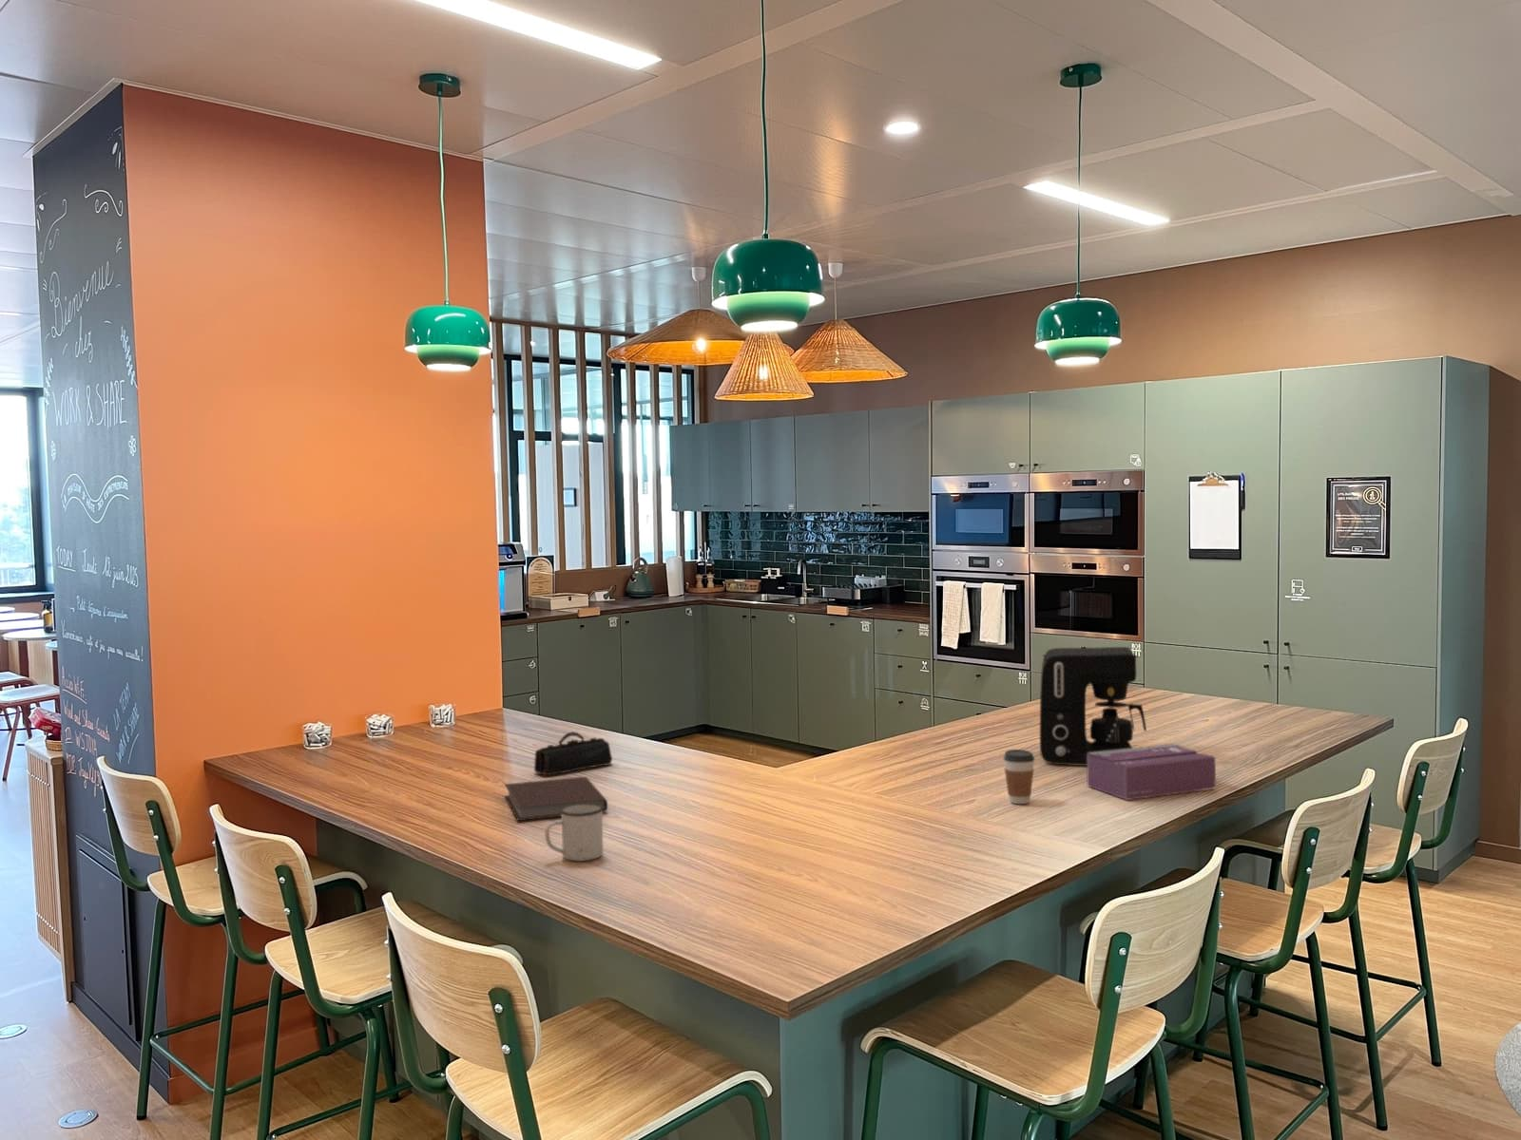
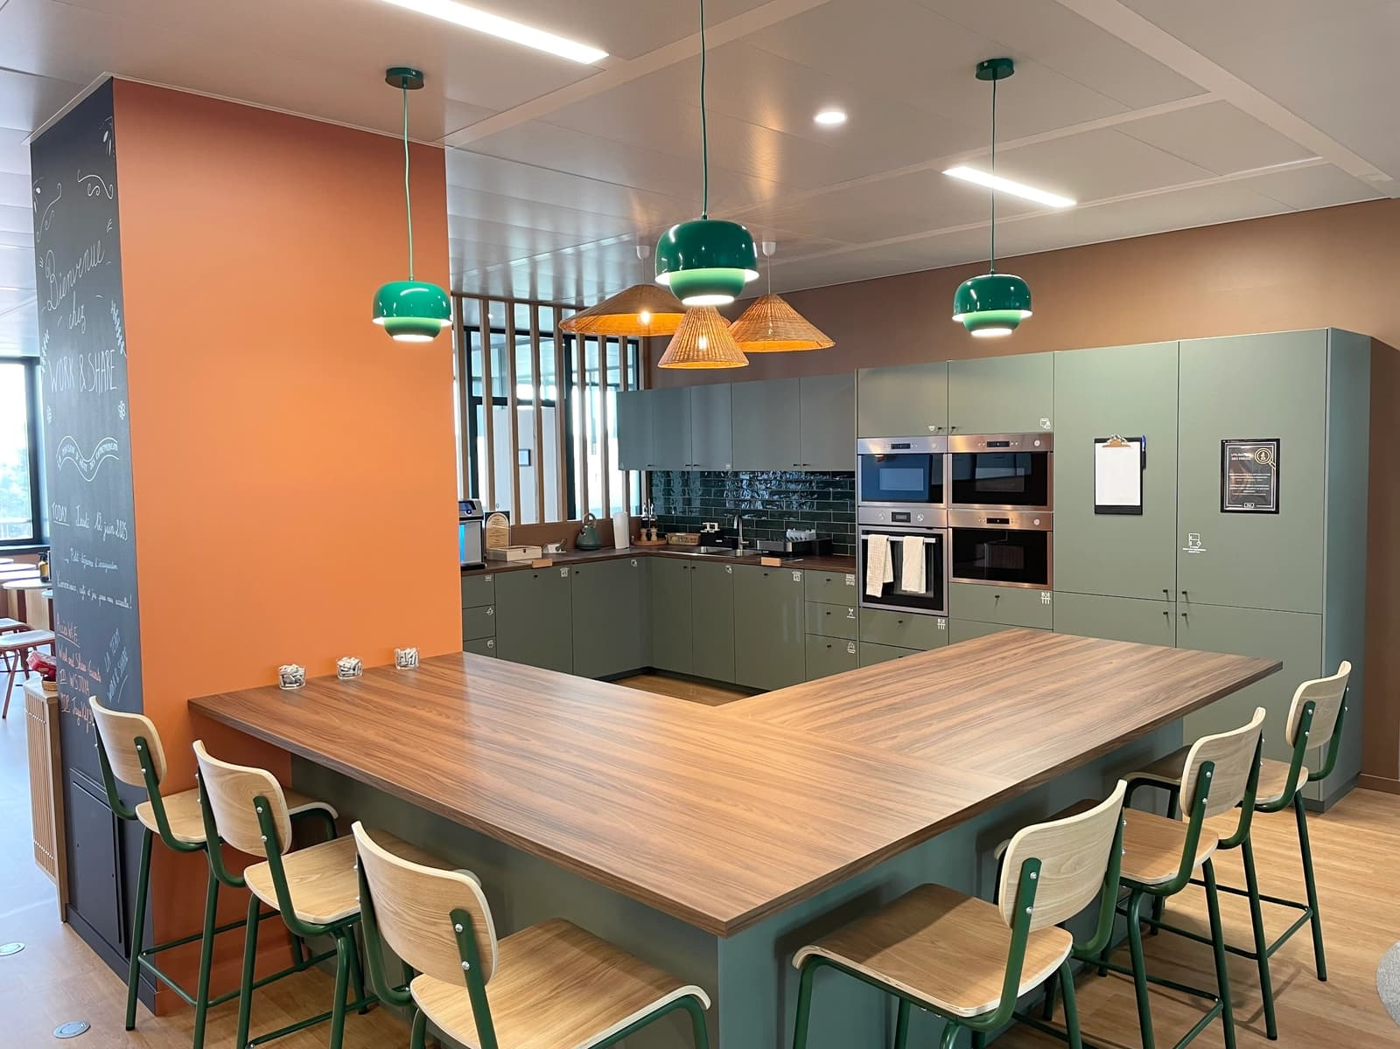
- notebook (555, 798)
- tissue box (1150, 770)
- coffee cup (1019, 776)
- coffee maker (1095, 705)
- pencil case (572, 750)
- mug (574, 833)
